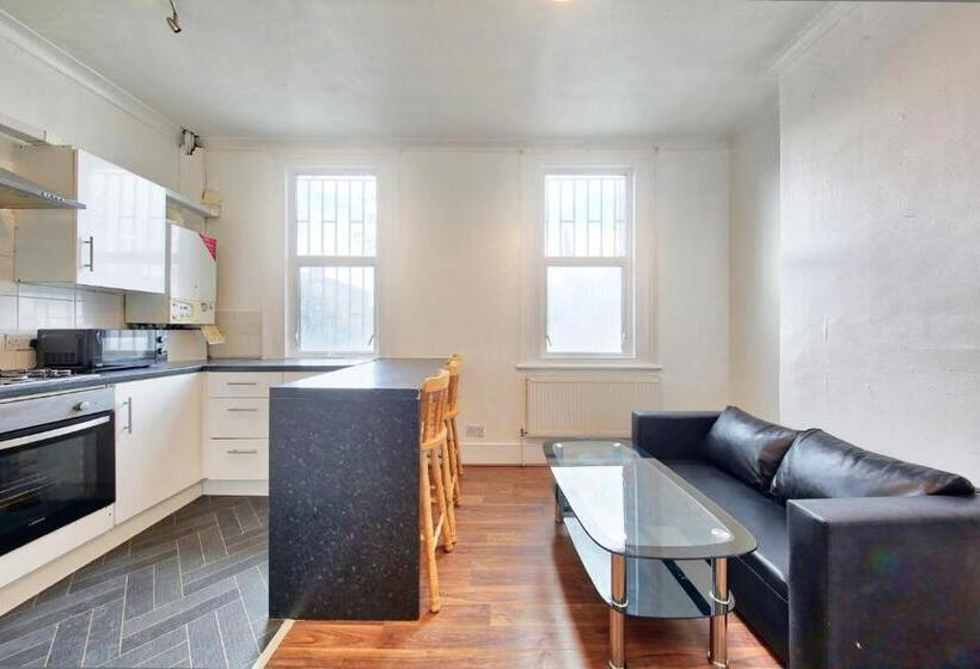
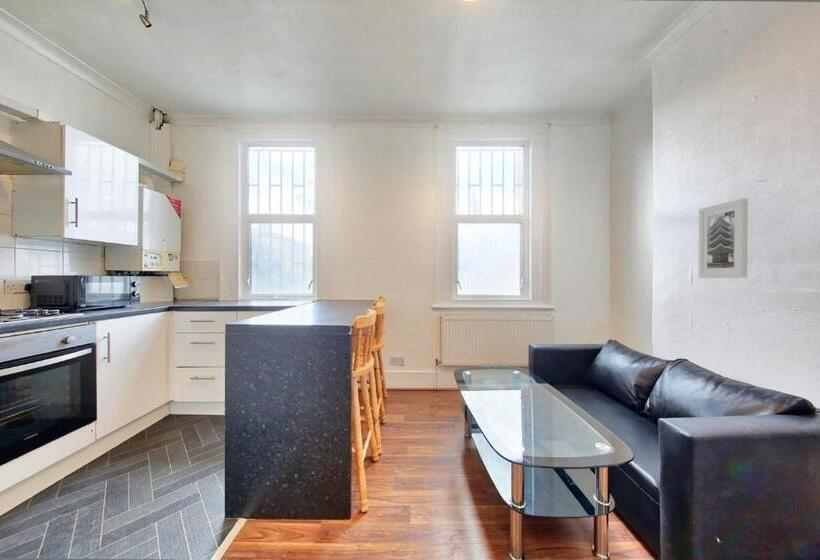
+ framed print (721, 240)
